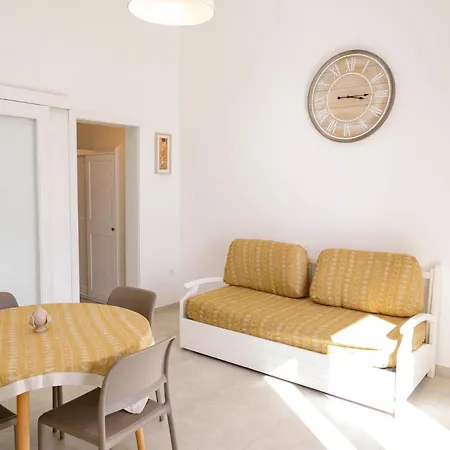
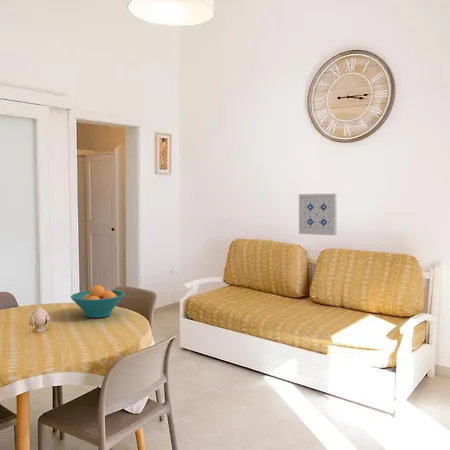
+ fruit bowl (98, 300)
+ wall art (317, 214)
